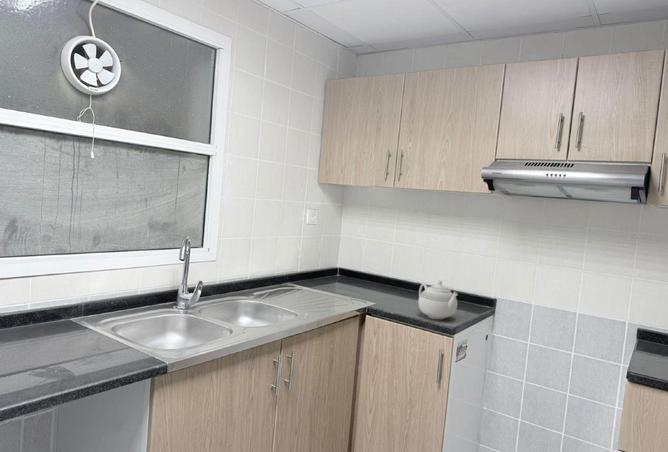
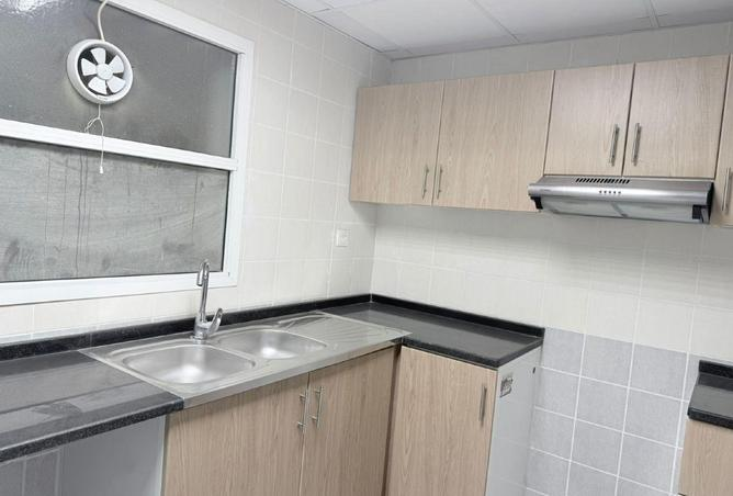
- teapot (437, 298)
